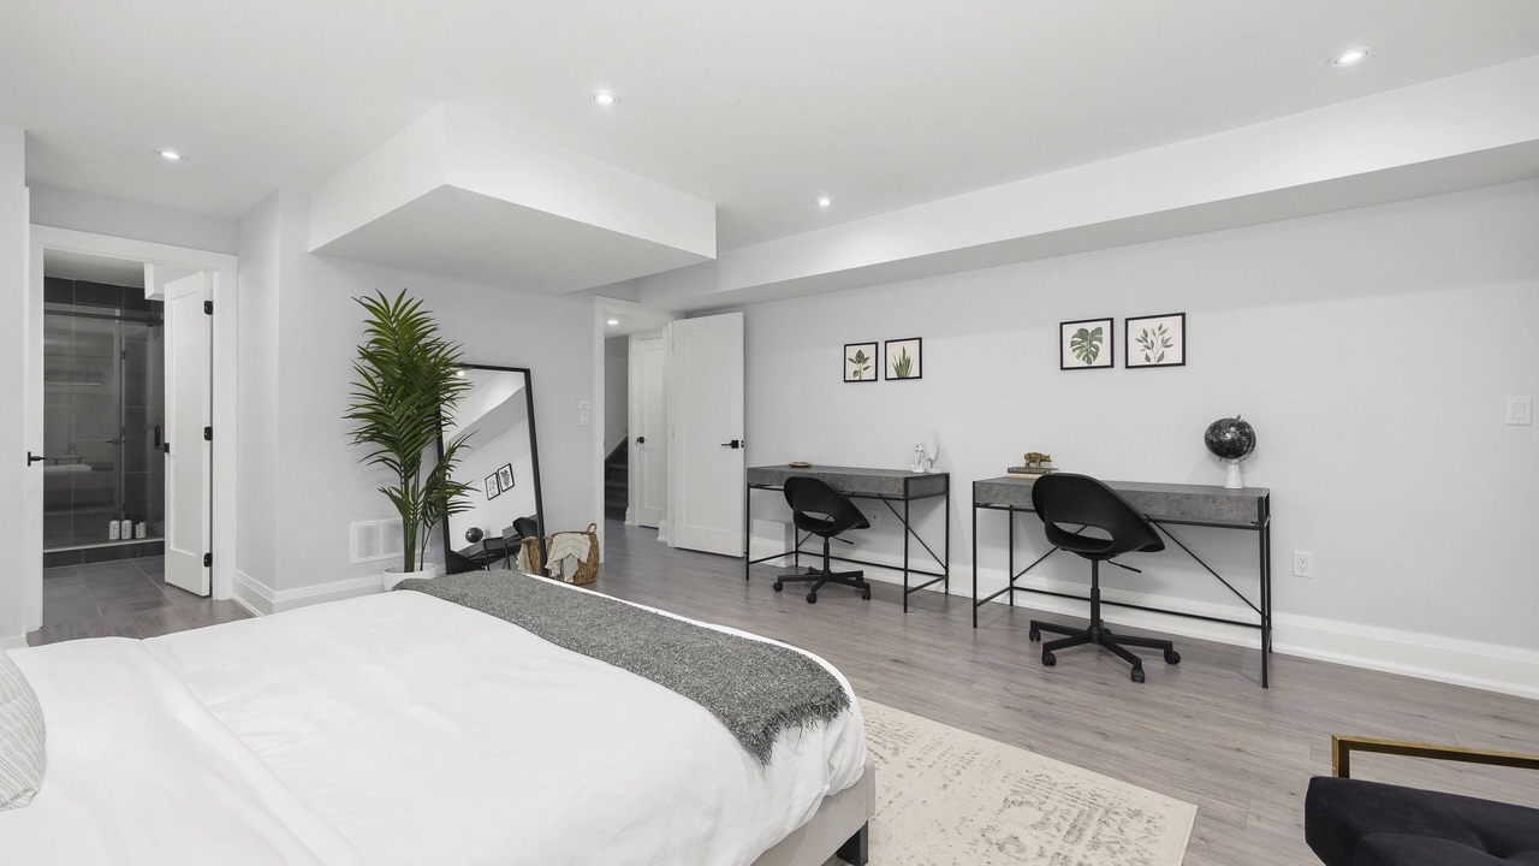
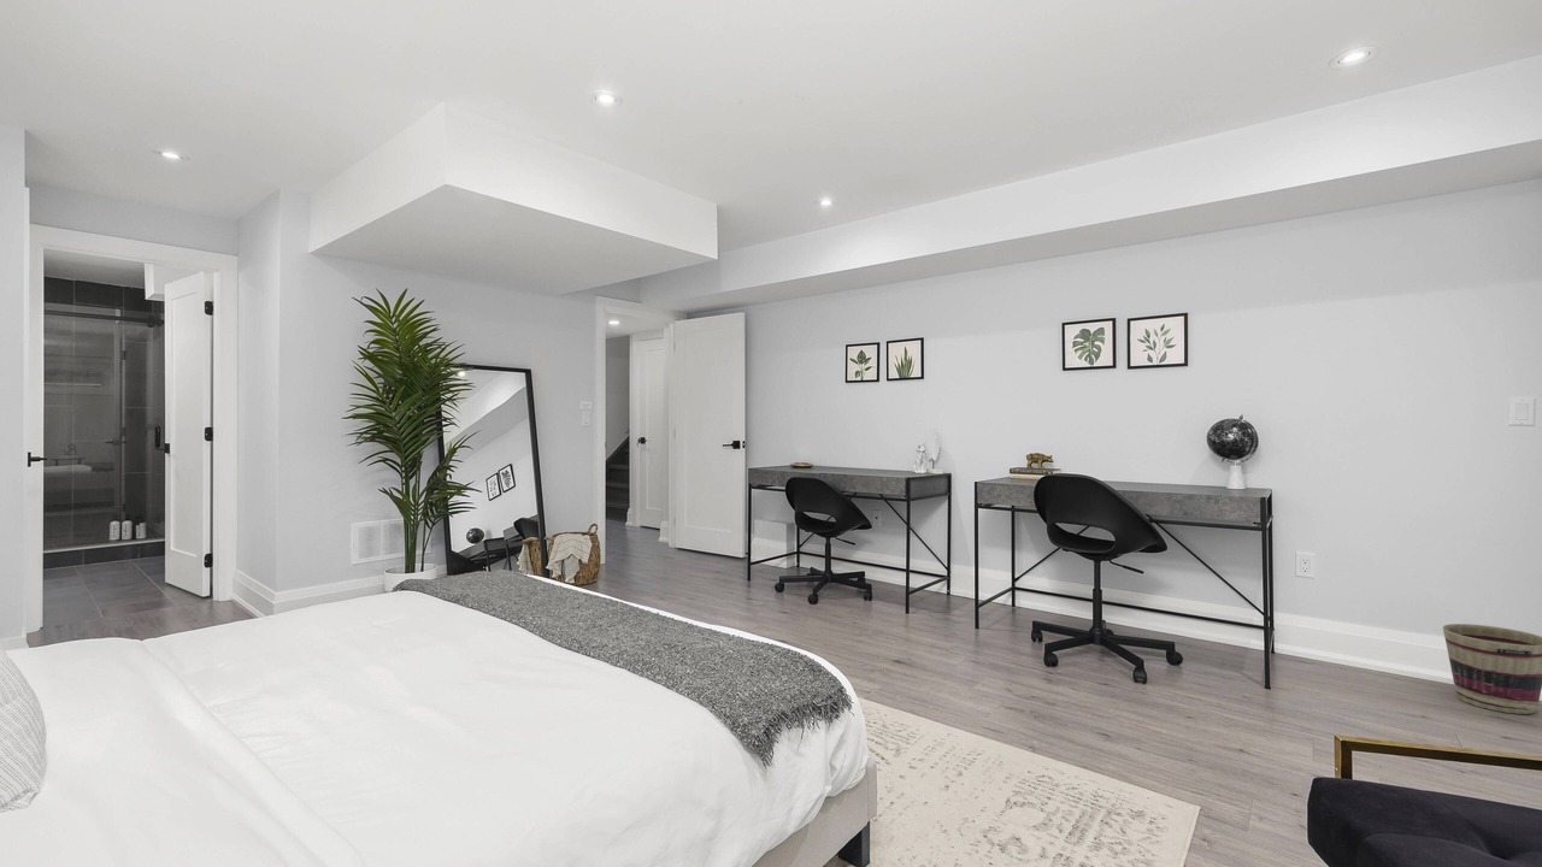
+ basket (1495, 668)
